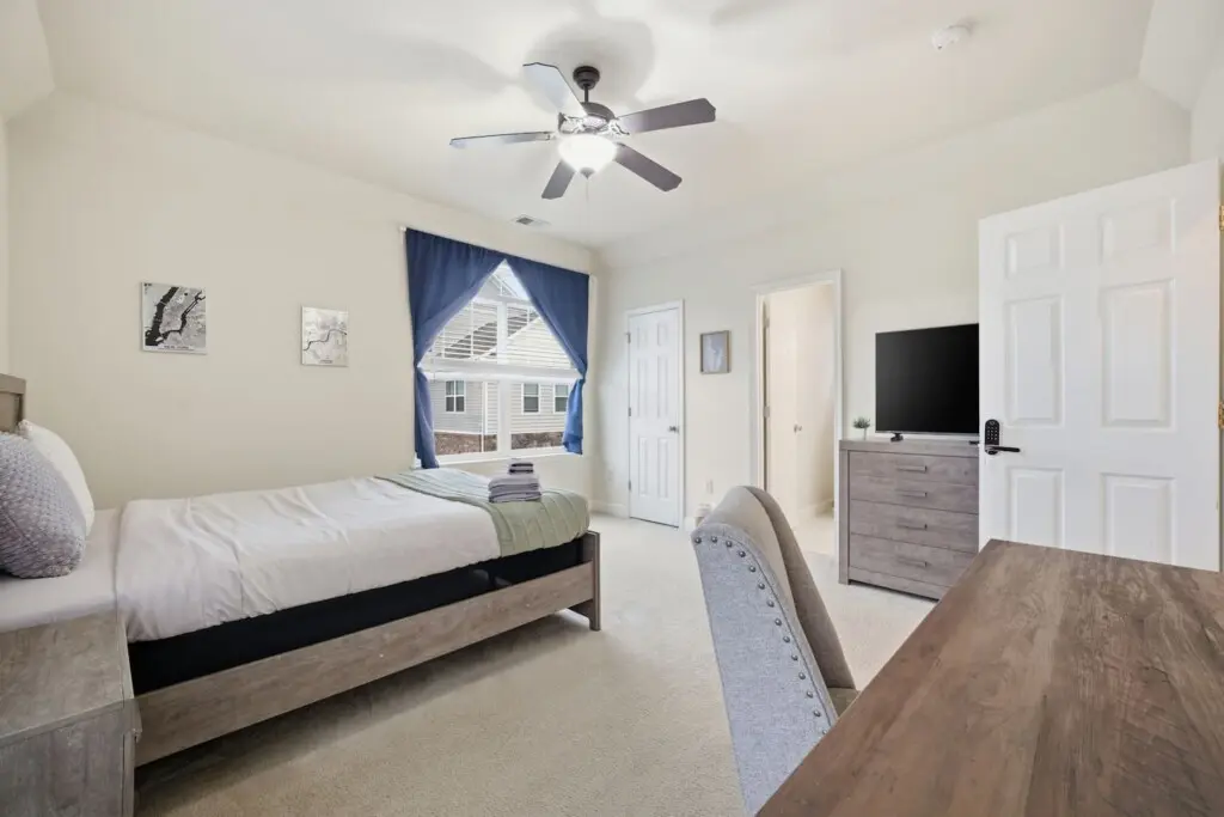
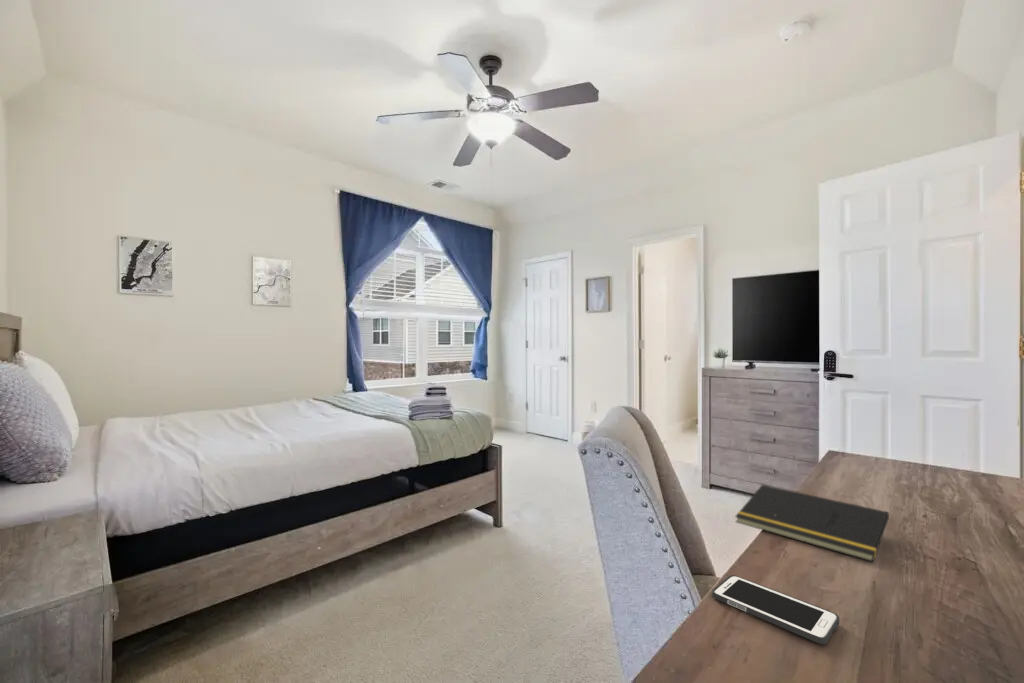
+ notepad (809, 517)
+ cell phone (772, 606)
